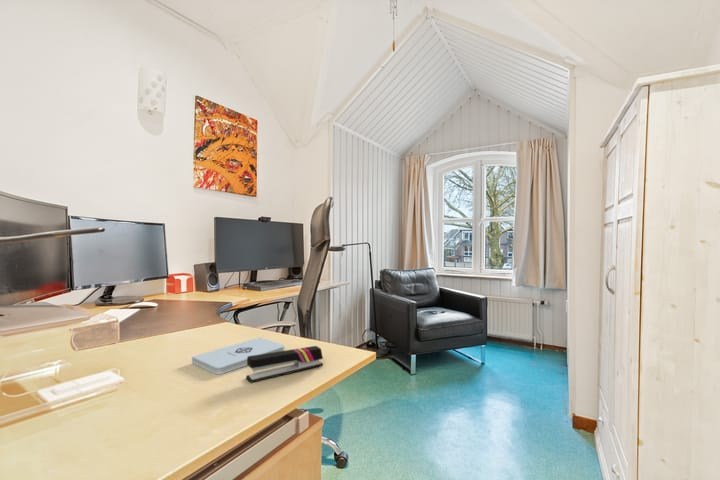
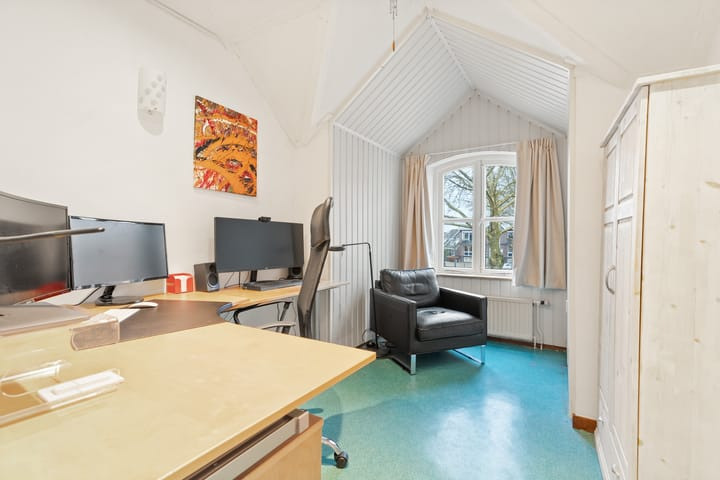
- notepad (241, 353)
- stapler (286, 361)
